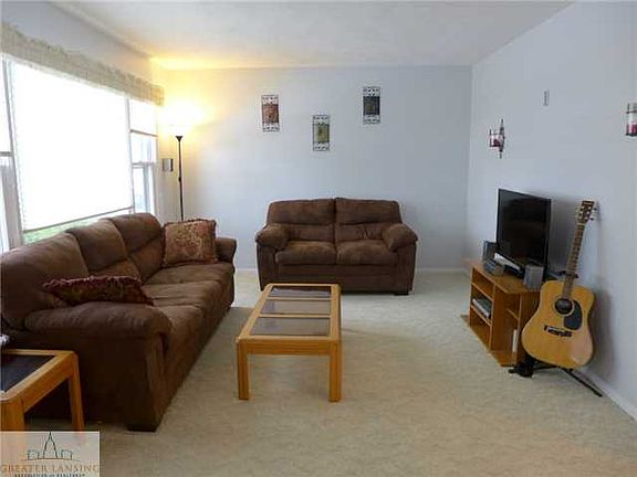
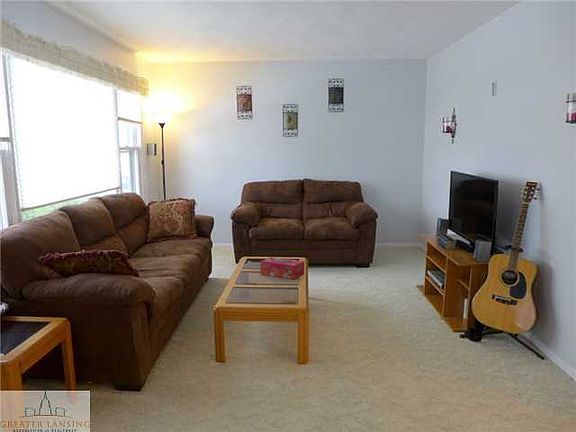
+ tissue box (282, 267)
